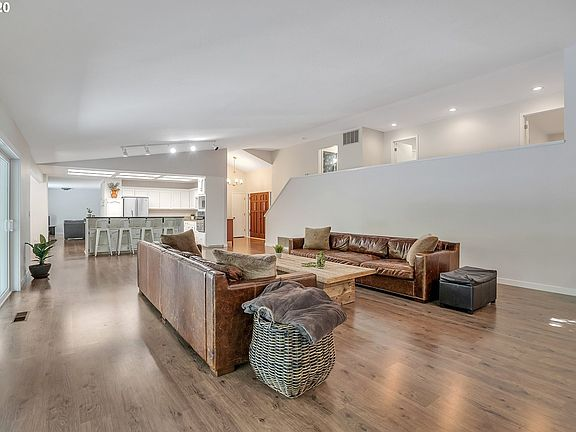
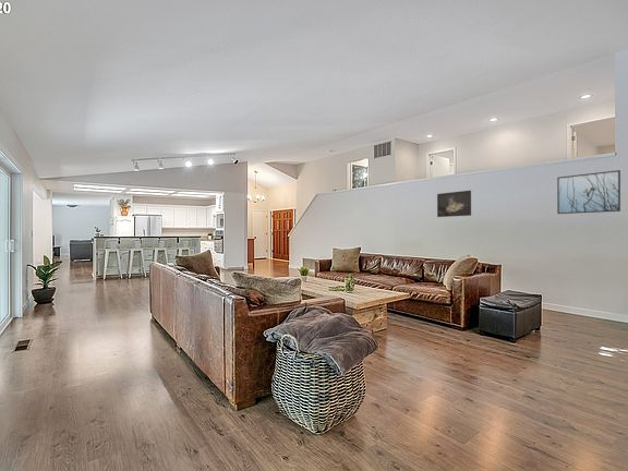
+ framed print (587, 193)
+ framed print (452, 204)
